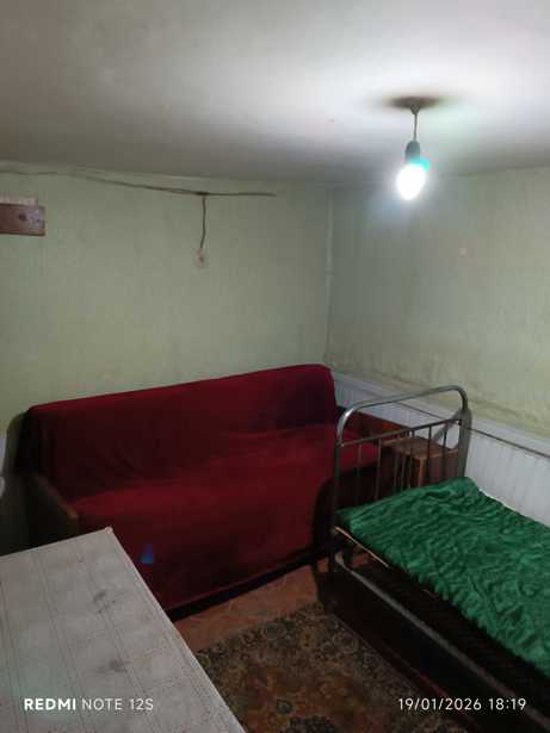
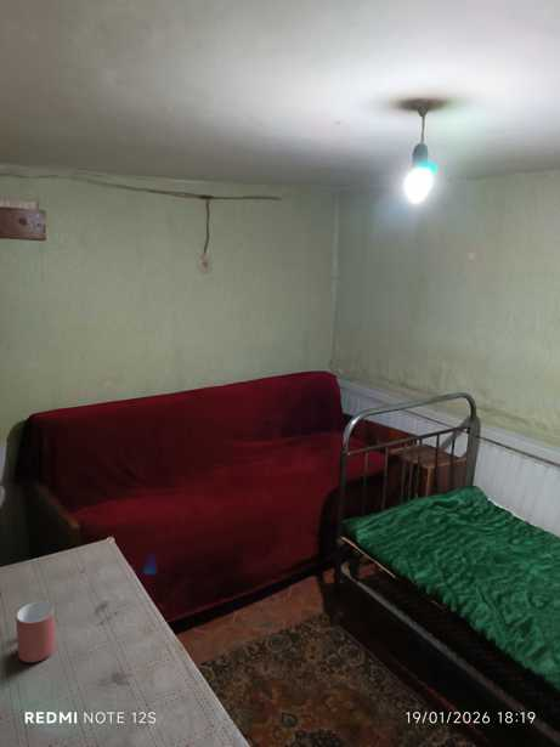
+ mug (34, 626)
